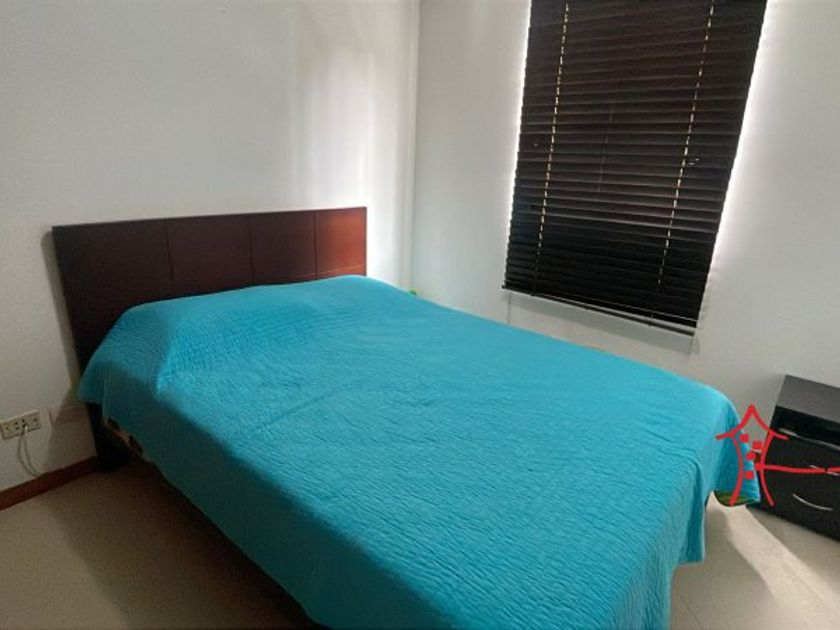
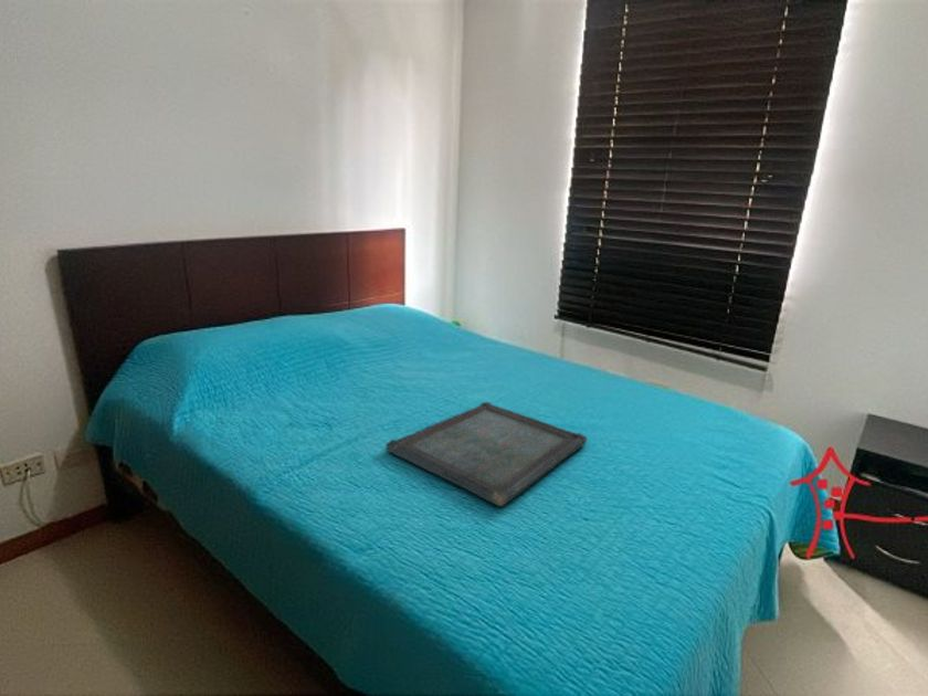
+ serving tray (491, 444)
